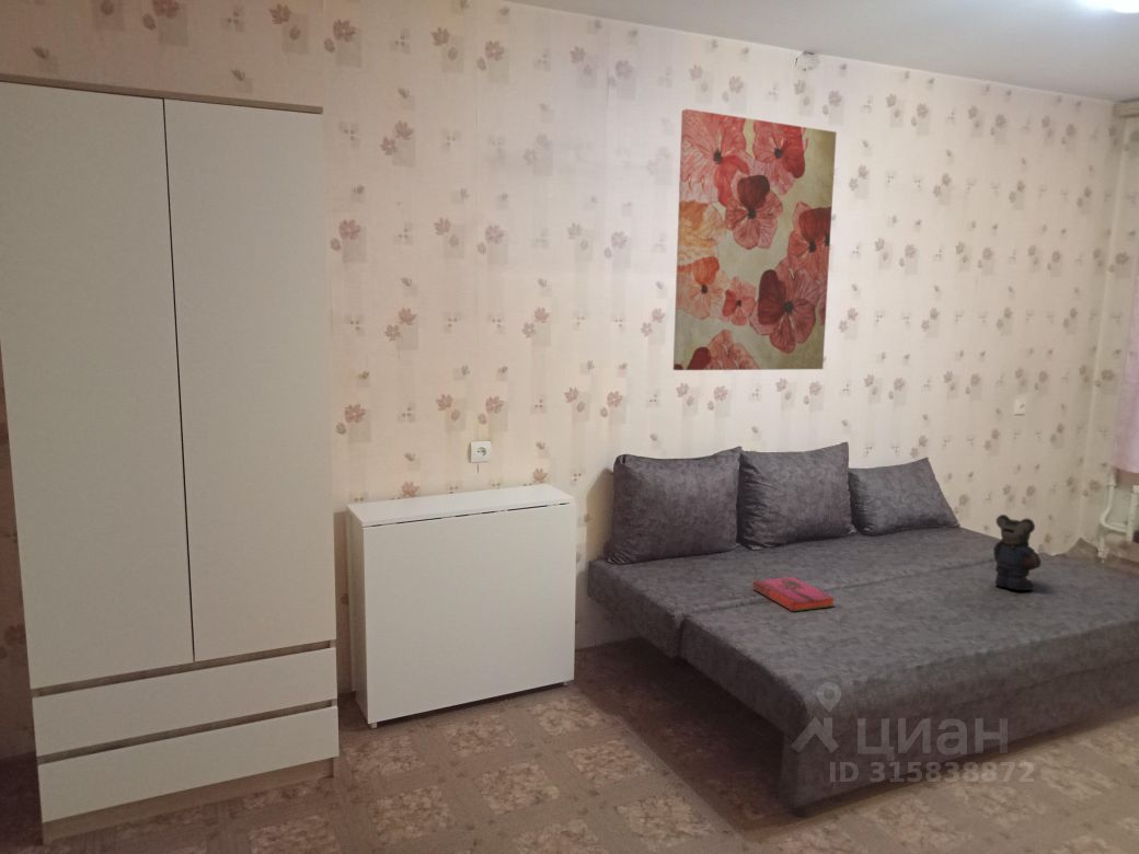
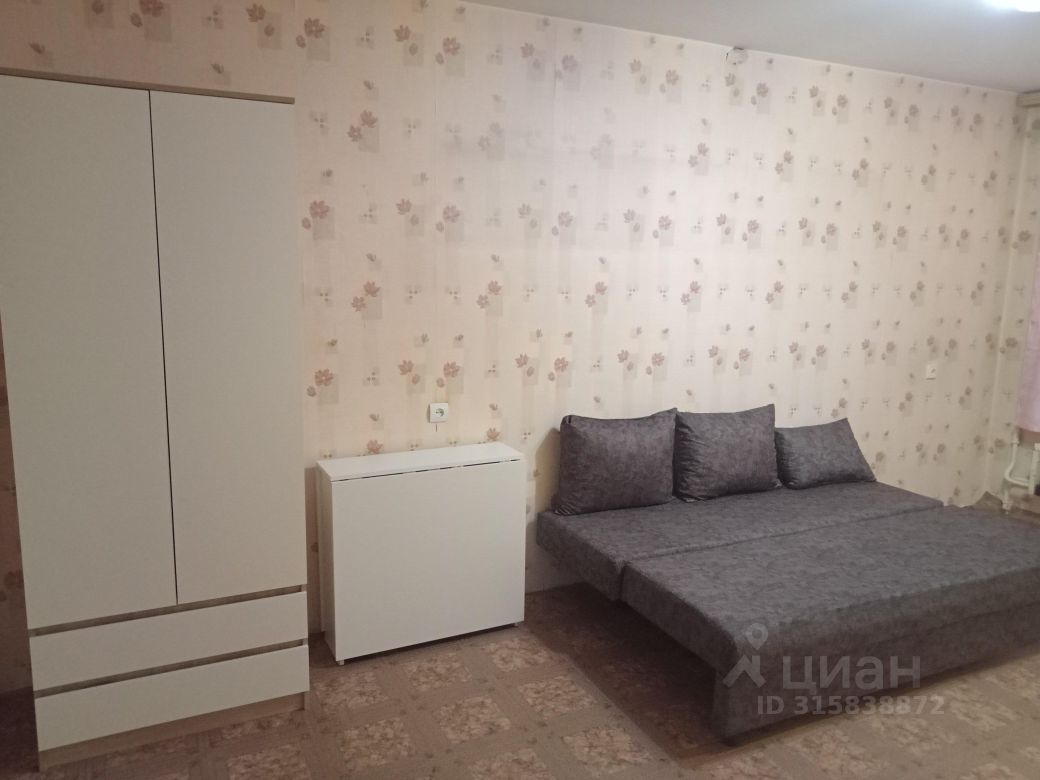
- wall art (757, 247)
- bear (1019, 550)
- hardback book (792, 592)
